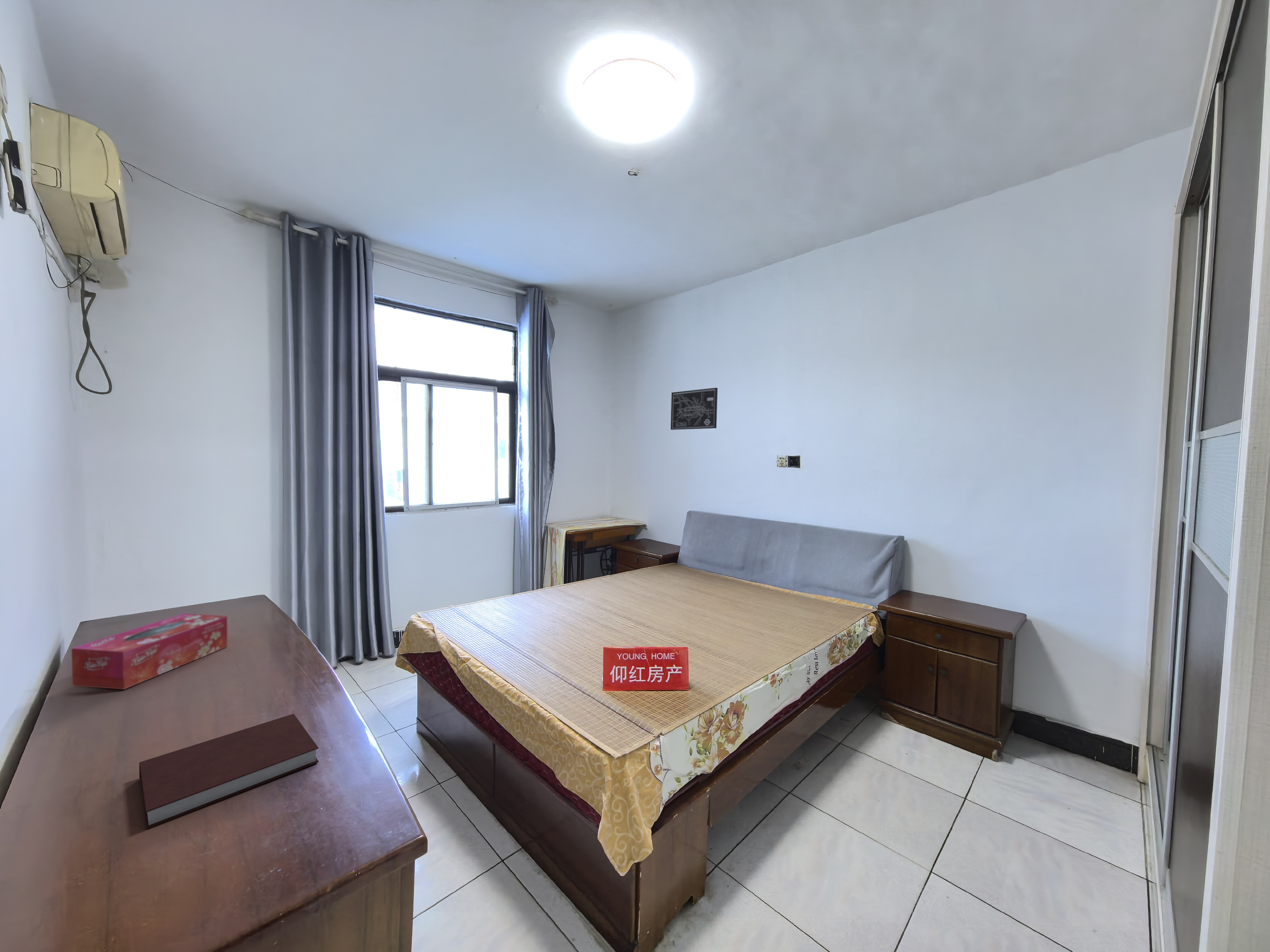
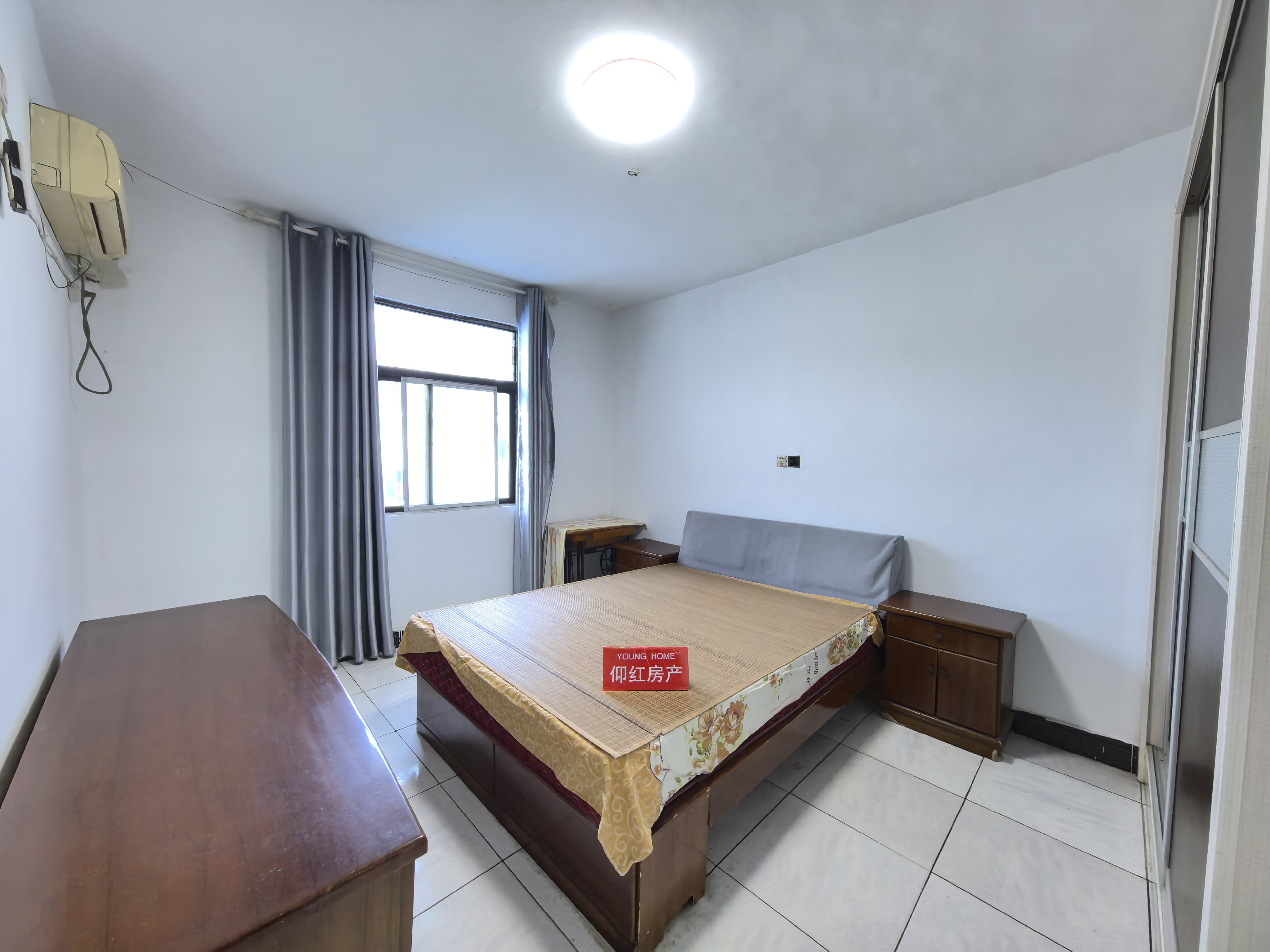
- tissue box (157, 647)
- wall art (693, 410)
- notebook (232, 762)
